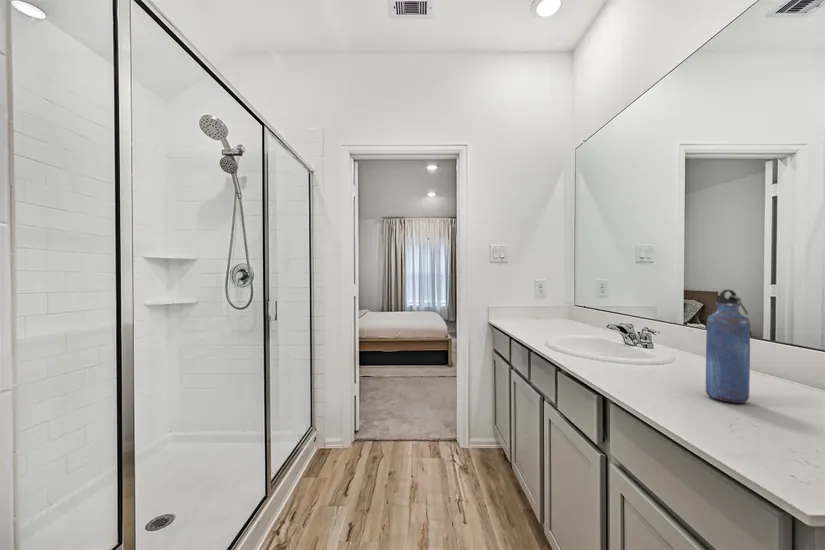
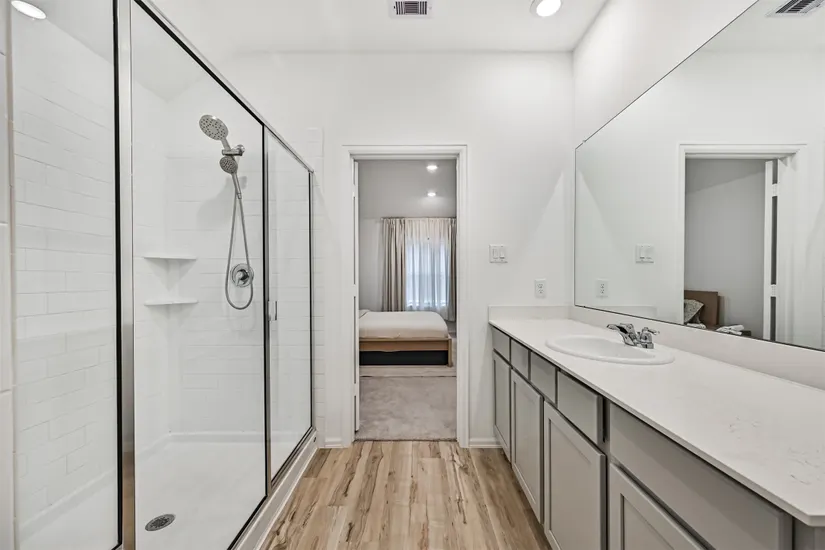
- water bottle (728, 344)
